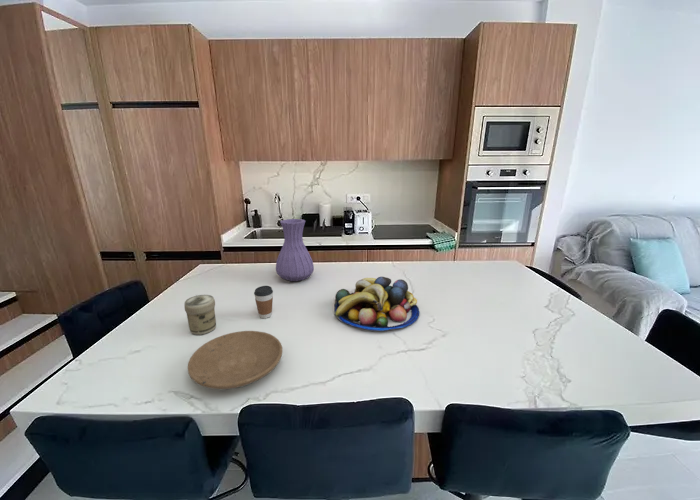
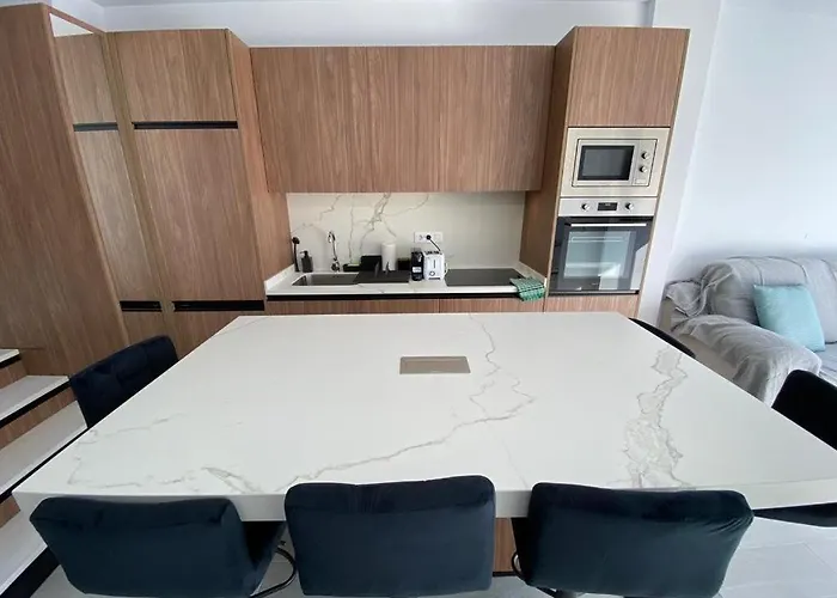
- fruit bowl (376, 296)
- jar (201, 314)
- coffee cup (264, 302)
- vase (294, 250)
- plate (237, 360)
